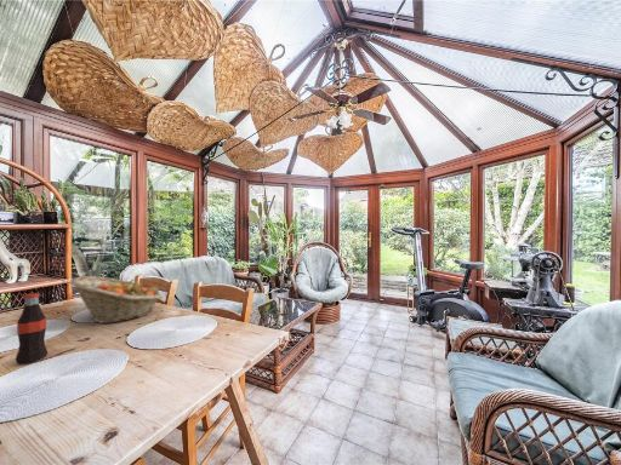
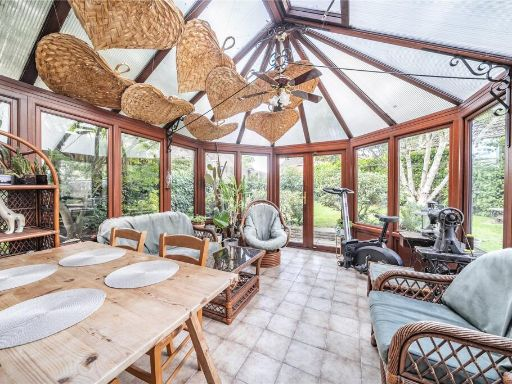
- bottle (32, 326)
- fruit basket (119, 294)
